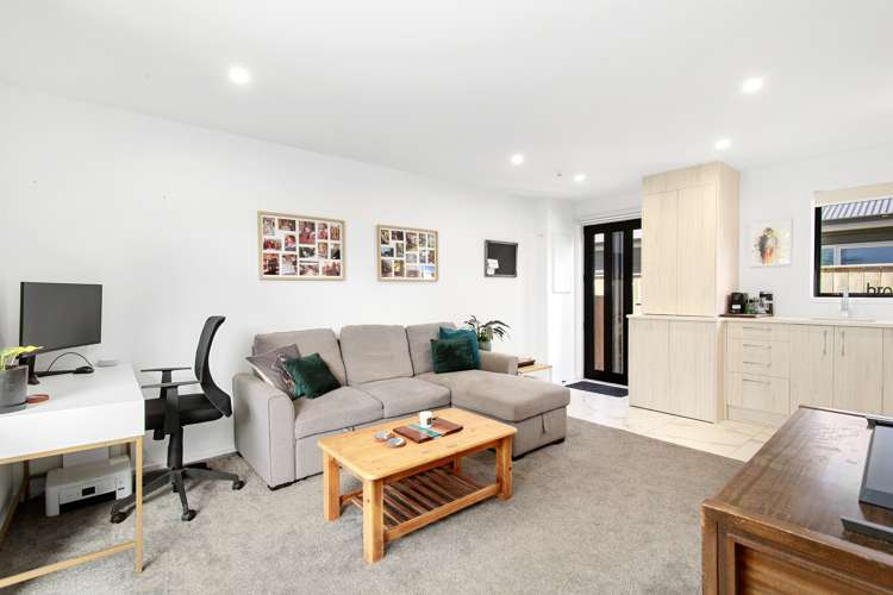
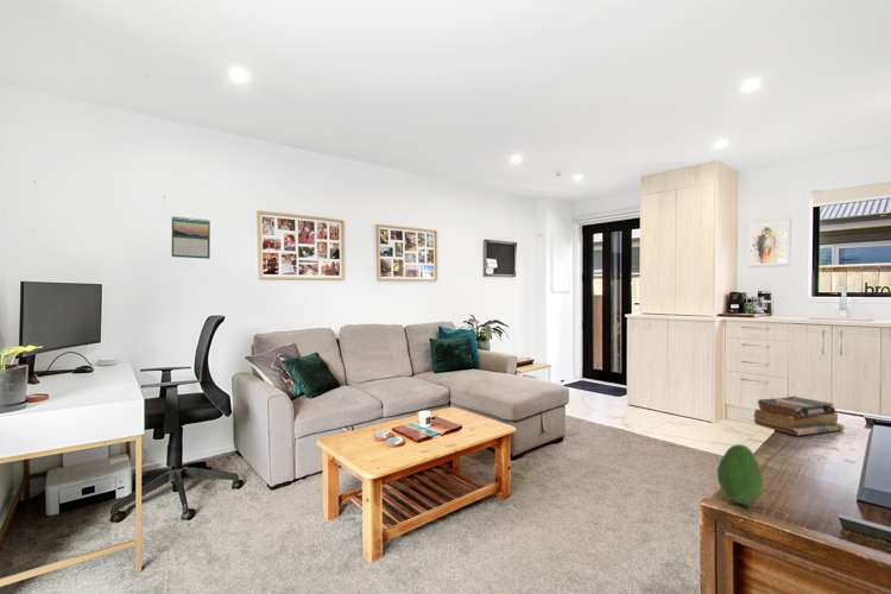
+ books (797, 415)
+ calendar (191, 236)
+ fruit (739, 473)
